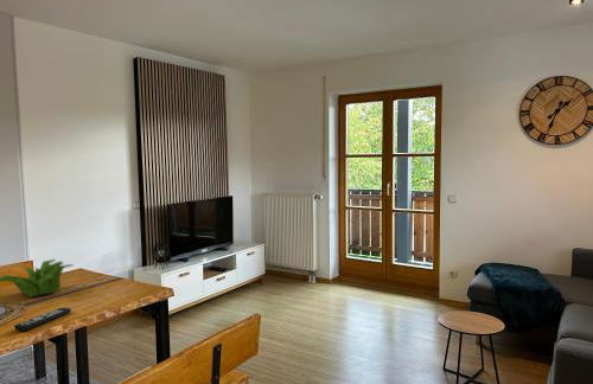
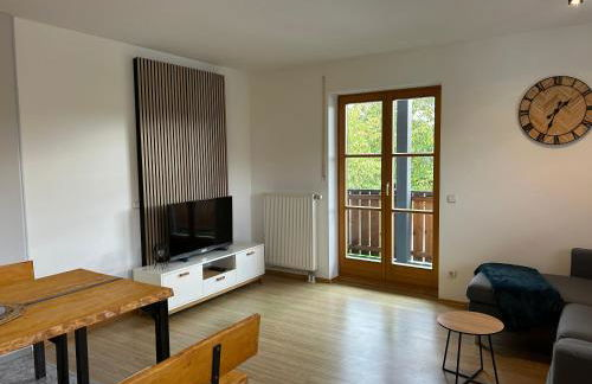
- plant (30, 280)
- remote control (44, 318)
